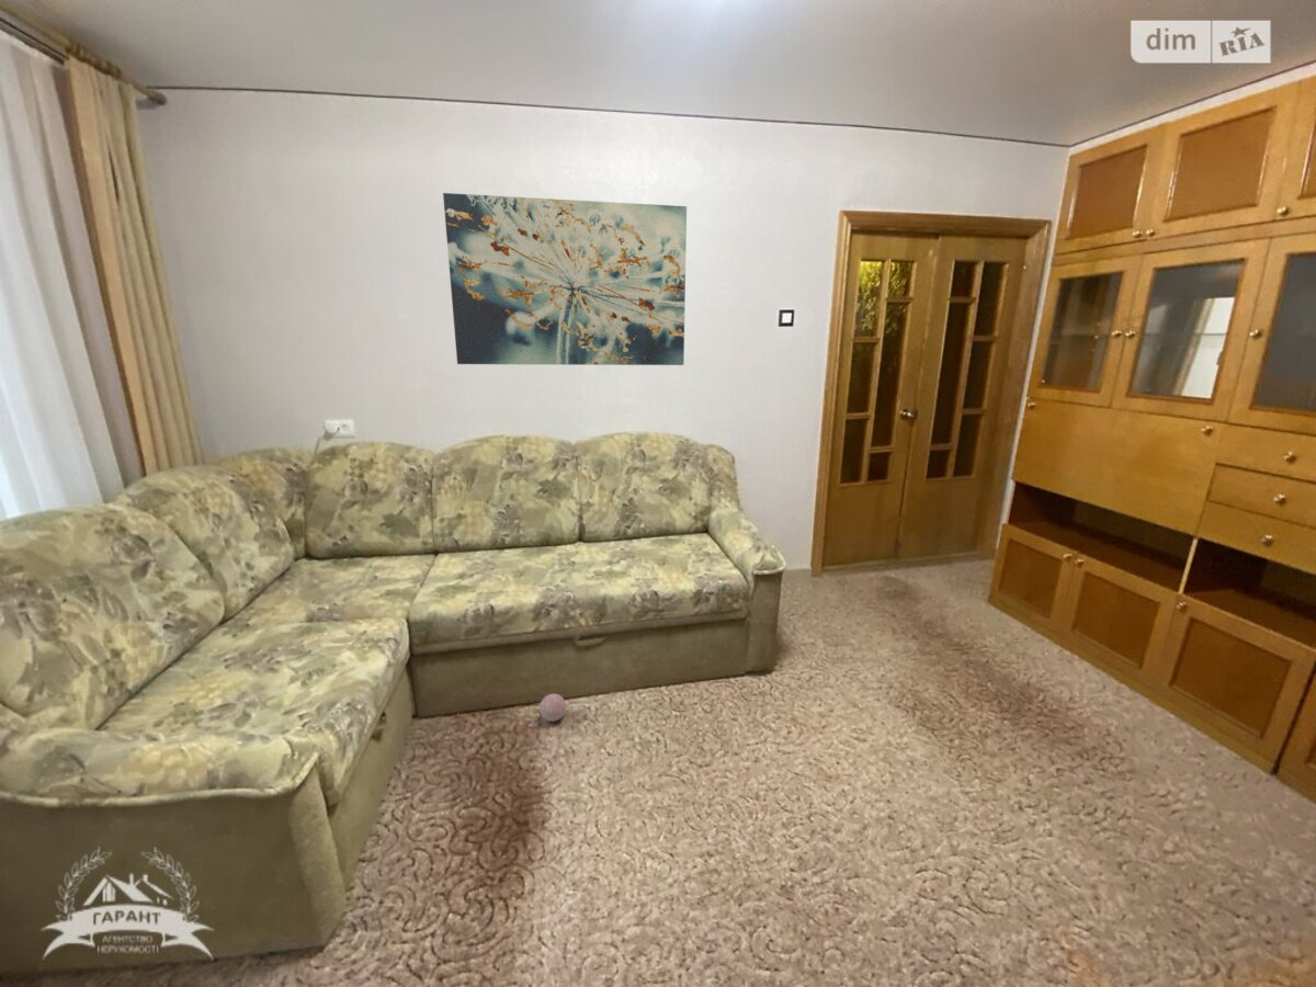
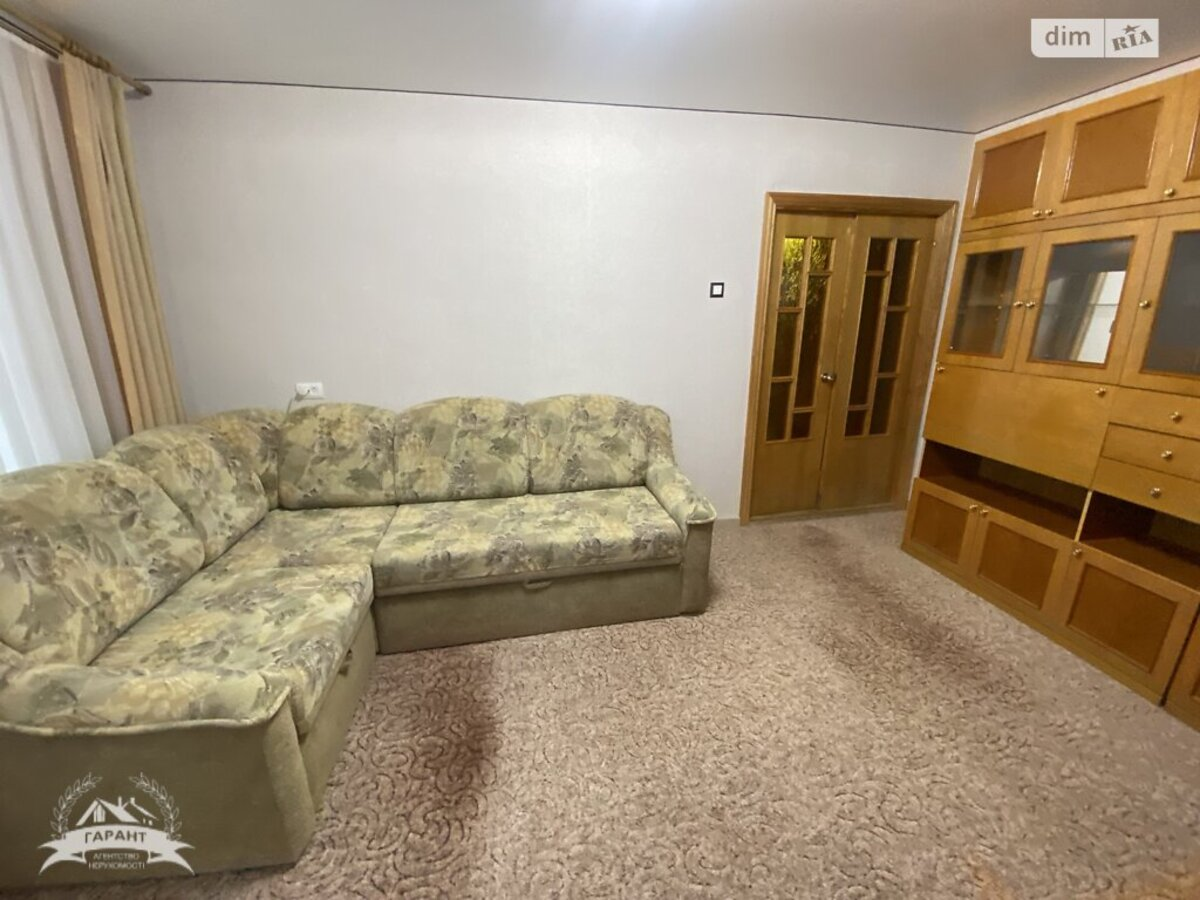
- decorative ball (553, 707)
- wall art (571, 285)
